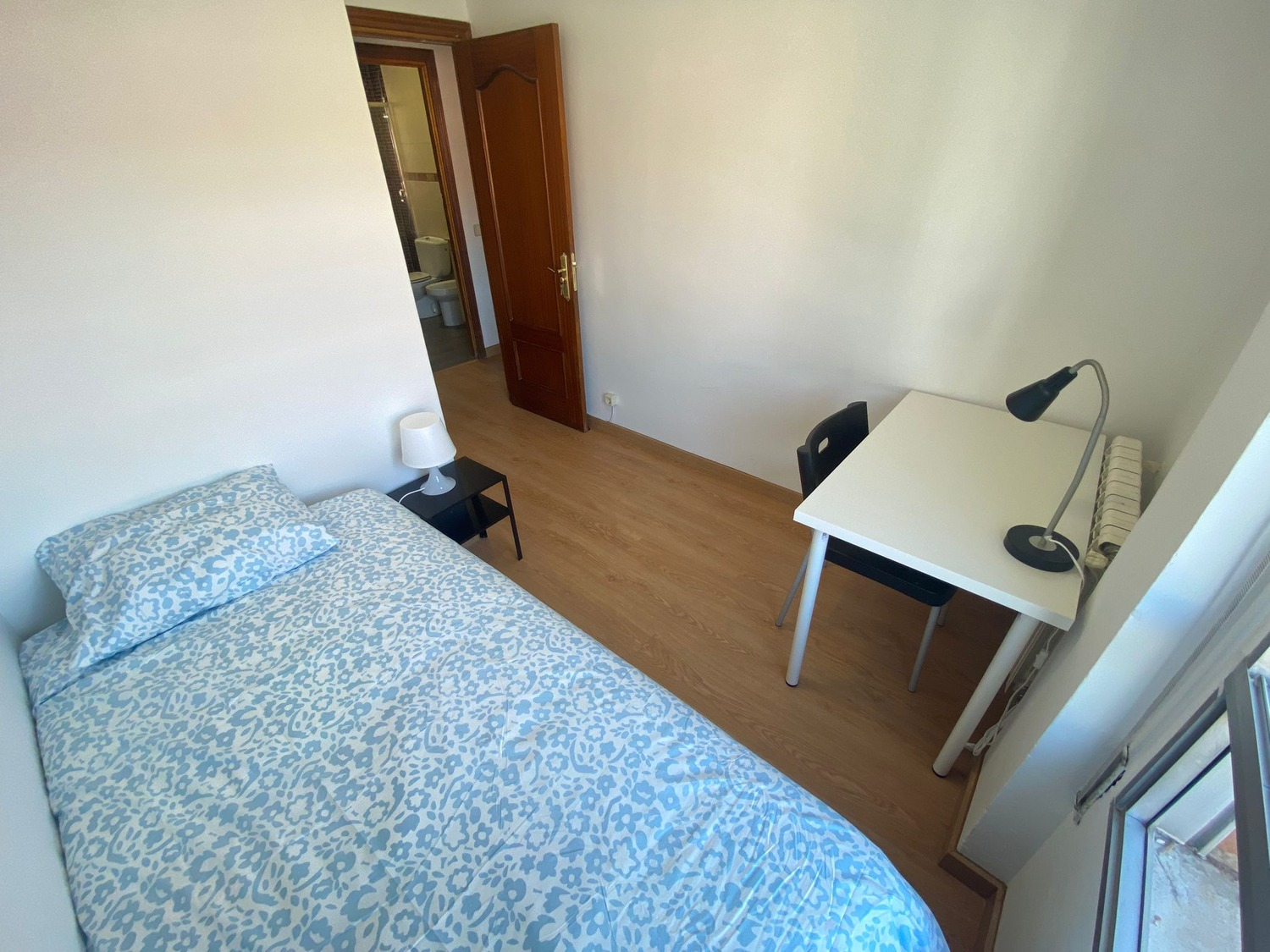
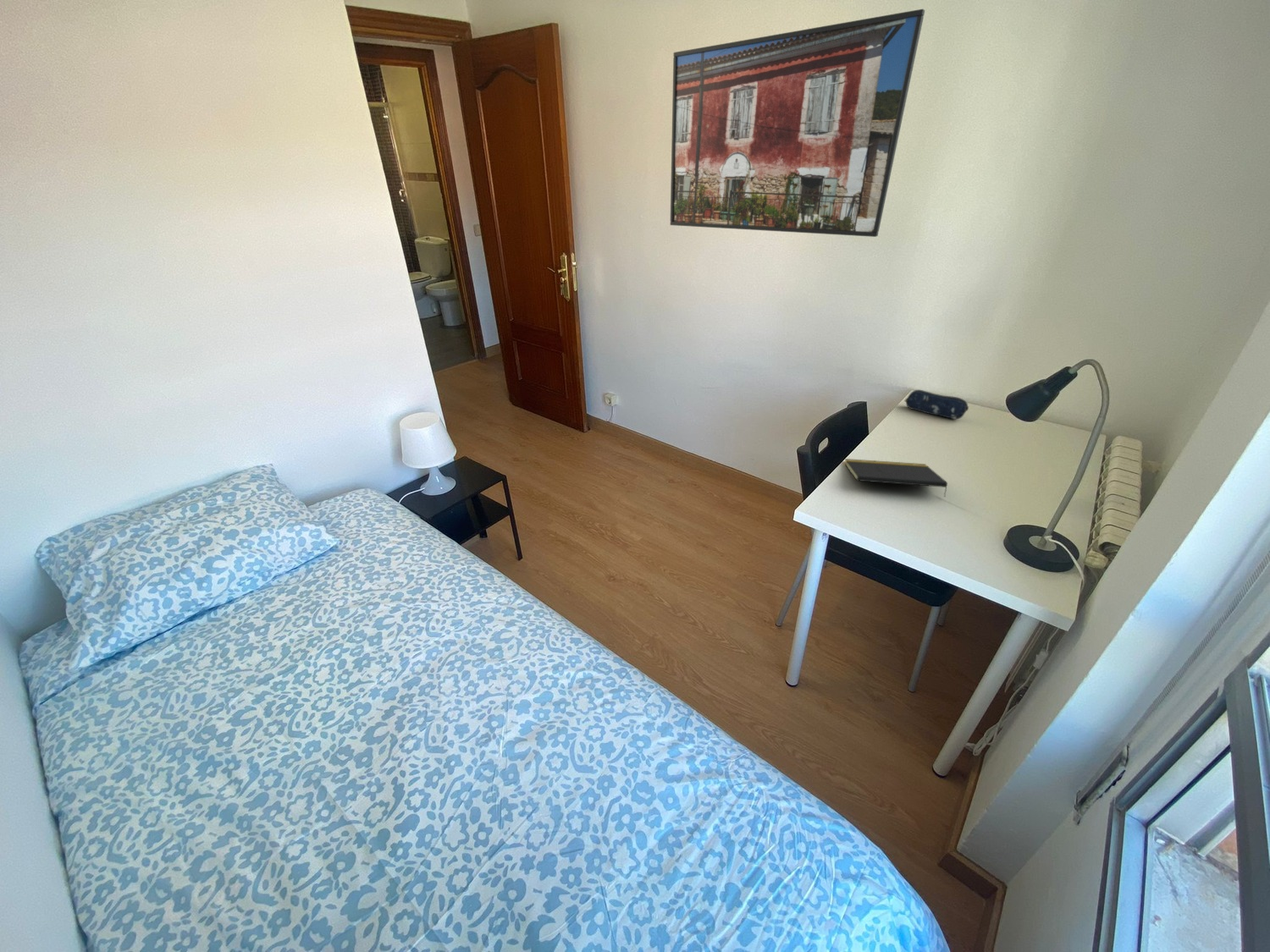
+ notepad (892, 472)
+ pencil case (936, 404)
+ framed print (770, 140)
